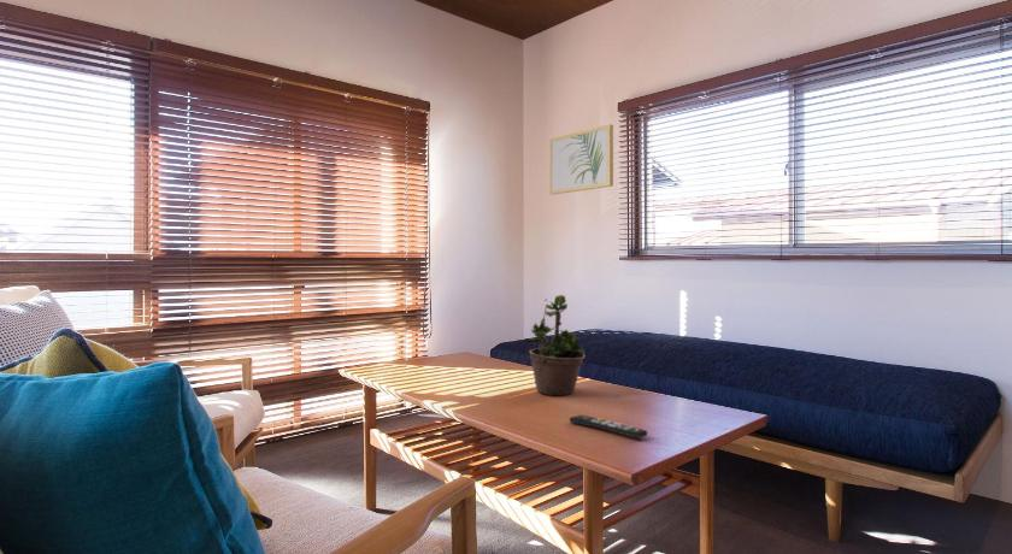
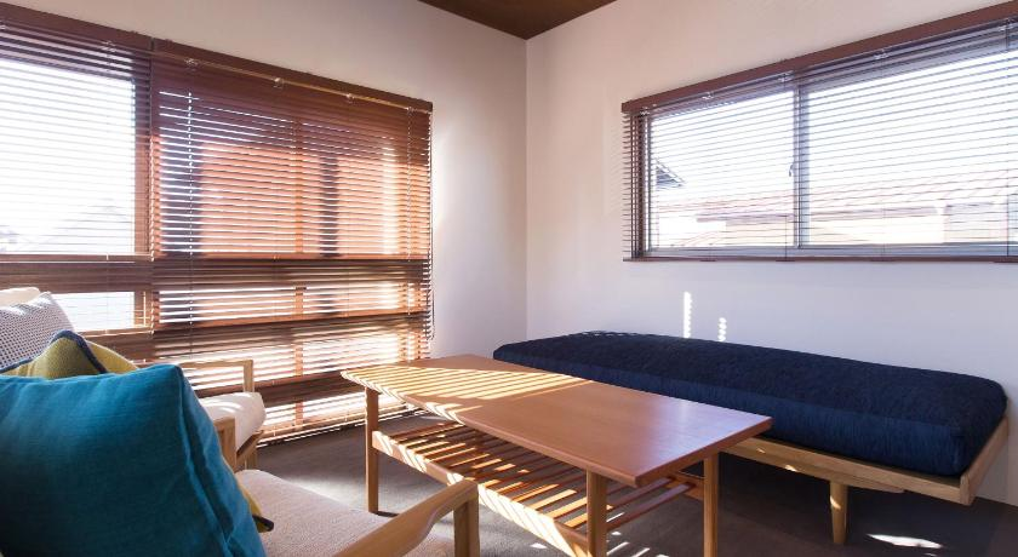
- potted plant (558, 340)
- wall art (579, 161)
- remote control (606, 425)
